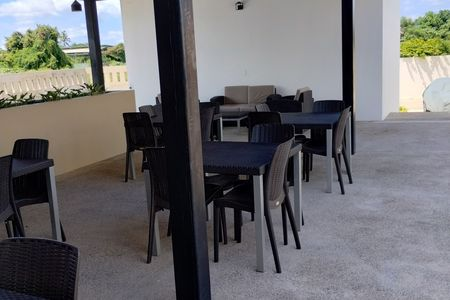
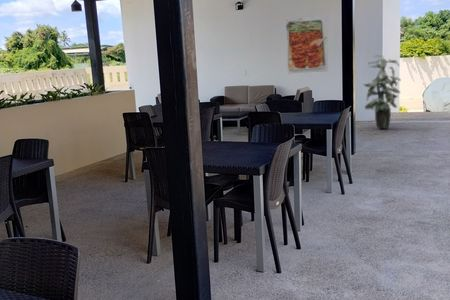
+ indoor plant (381, 92)
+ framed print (306, 45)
